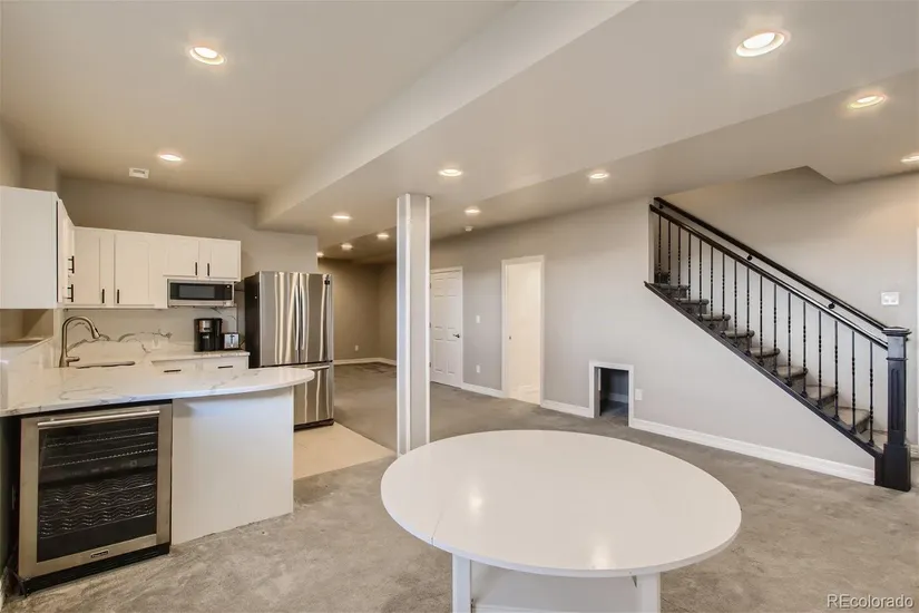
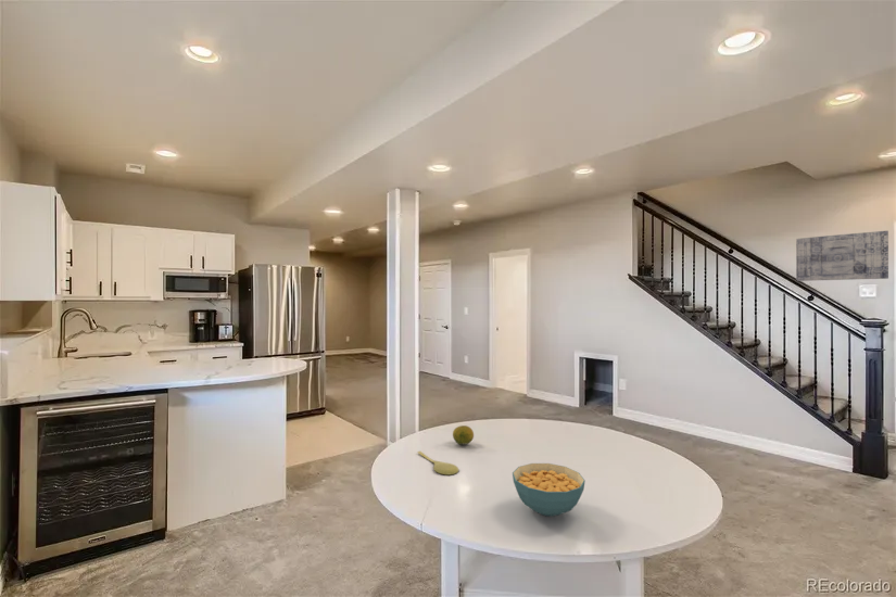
+ cereal bowl (547, 493)
+ wall art (840, 257)
+ spoon (434, 461)
+ fruit (463, 434)
